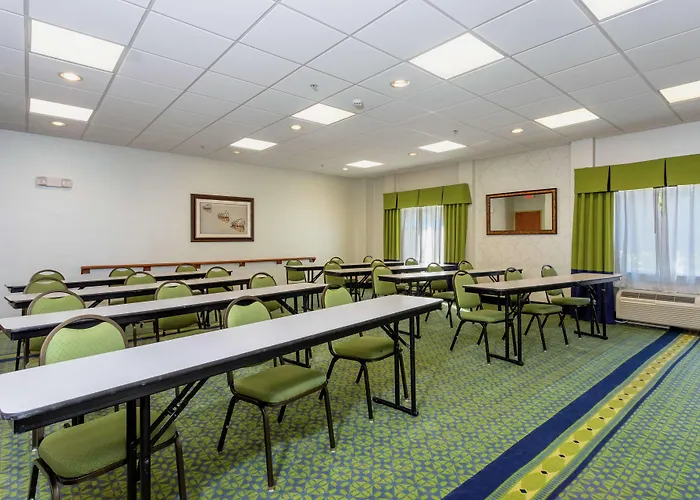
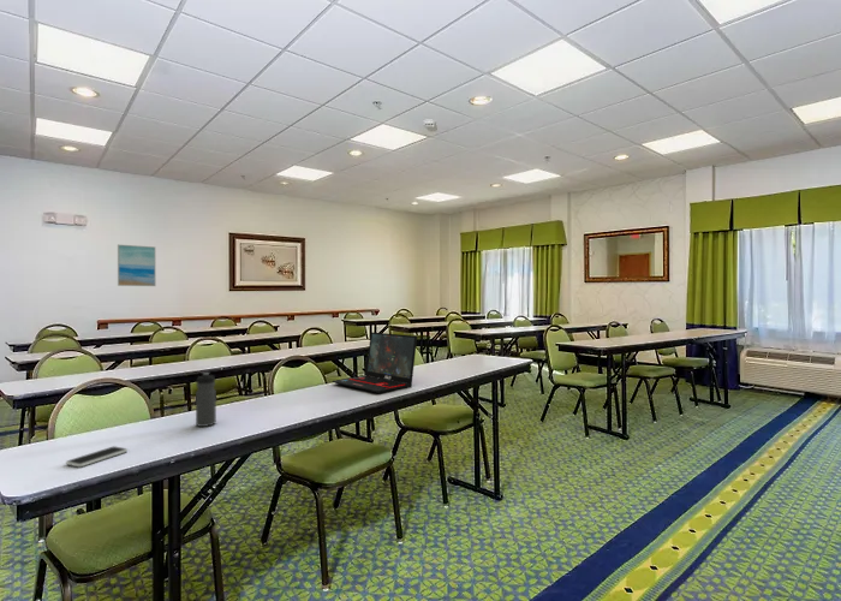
+ smartphone (97, 456)
+ laptop (374, 359)
+ water bottle (205, 398)
+ wall art (137, 266)
